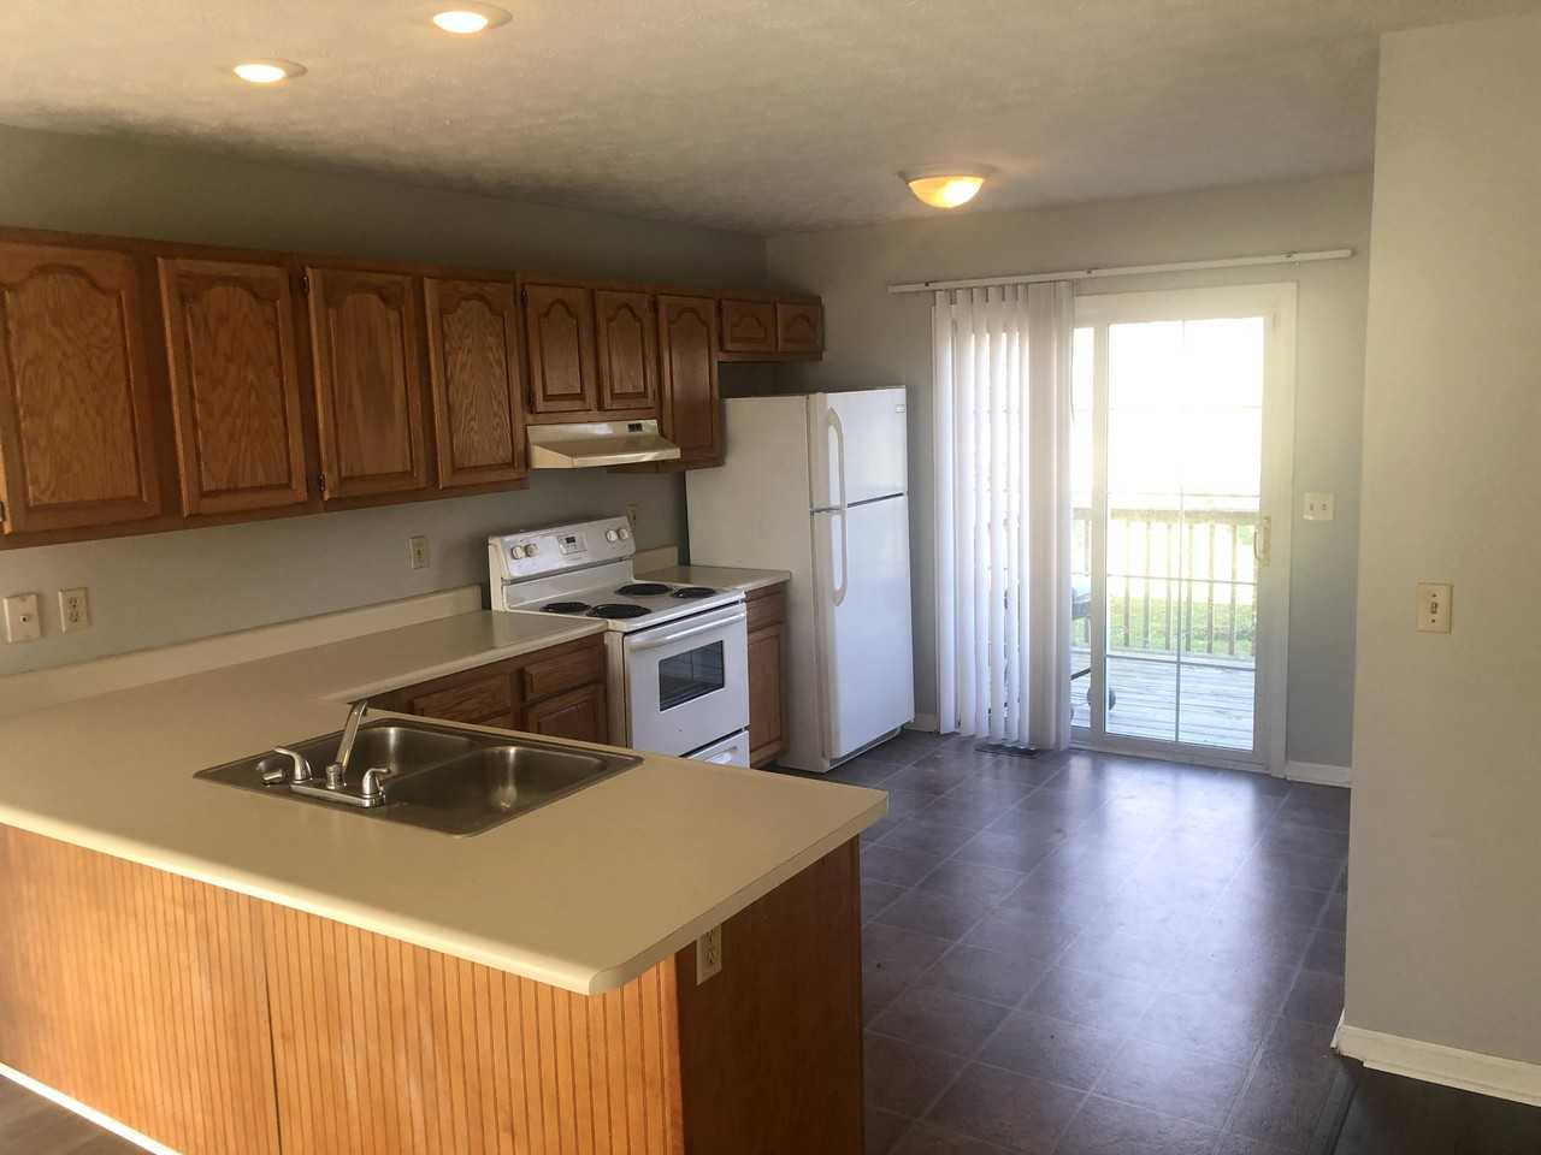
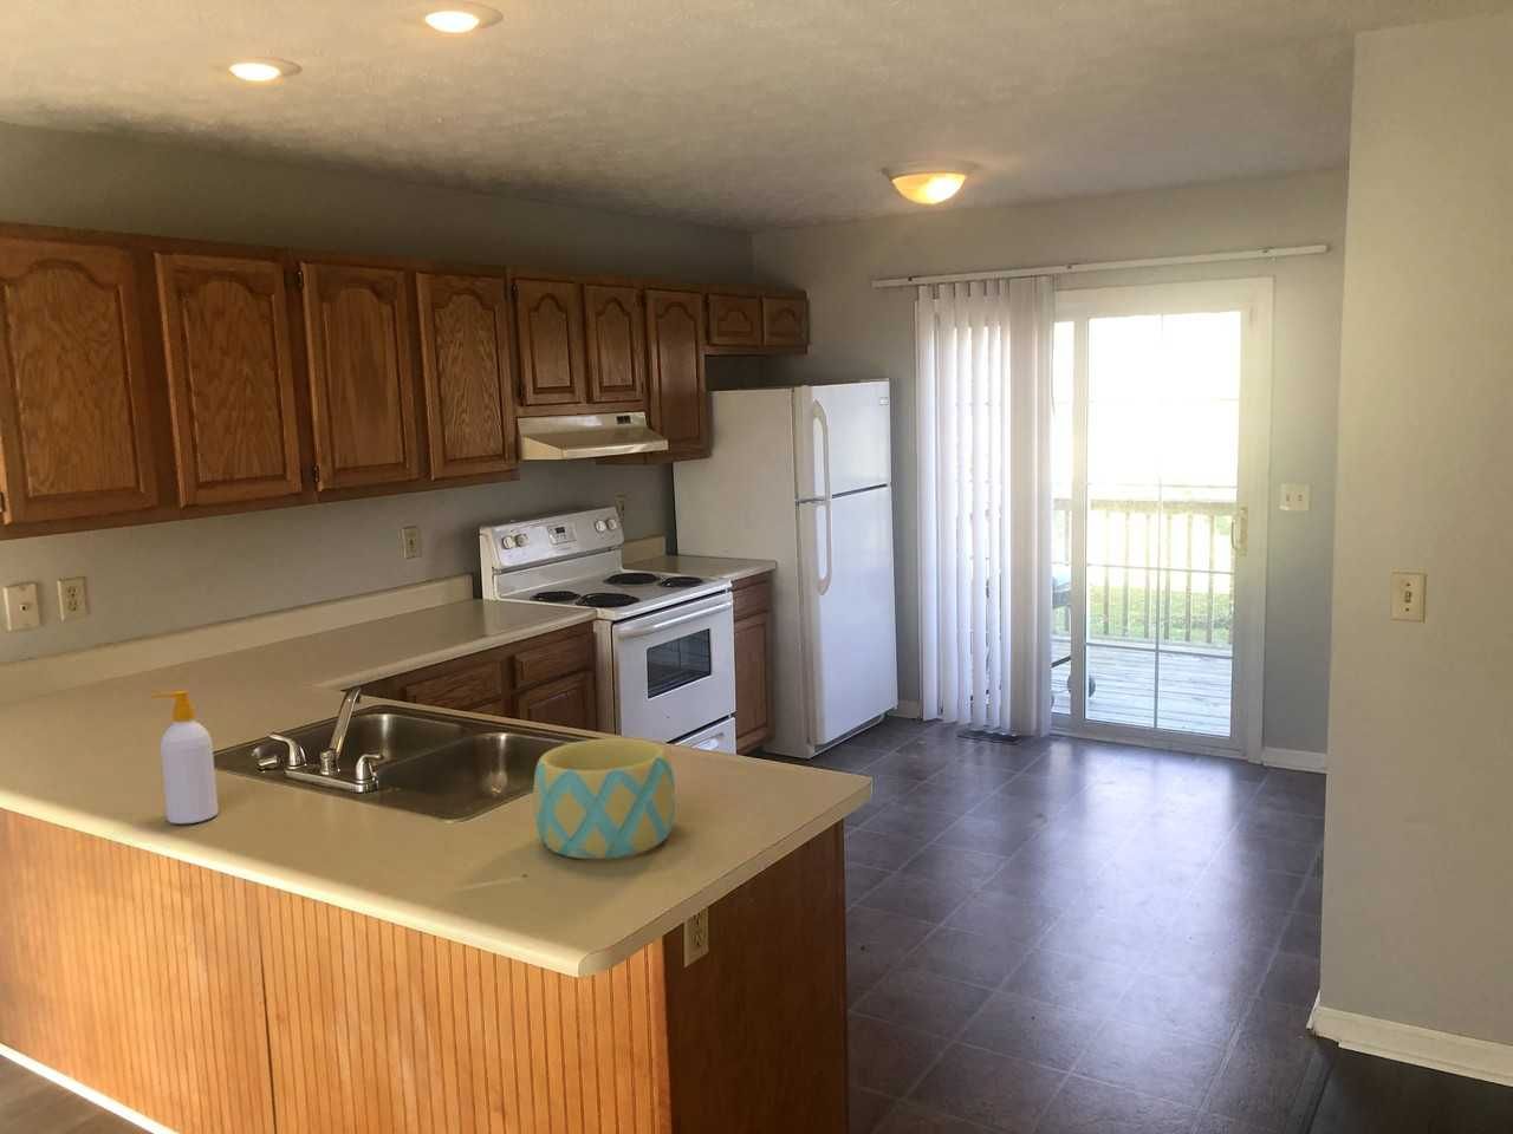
+ soap bottle (185, 755)
+ bowl (604, 795)
